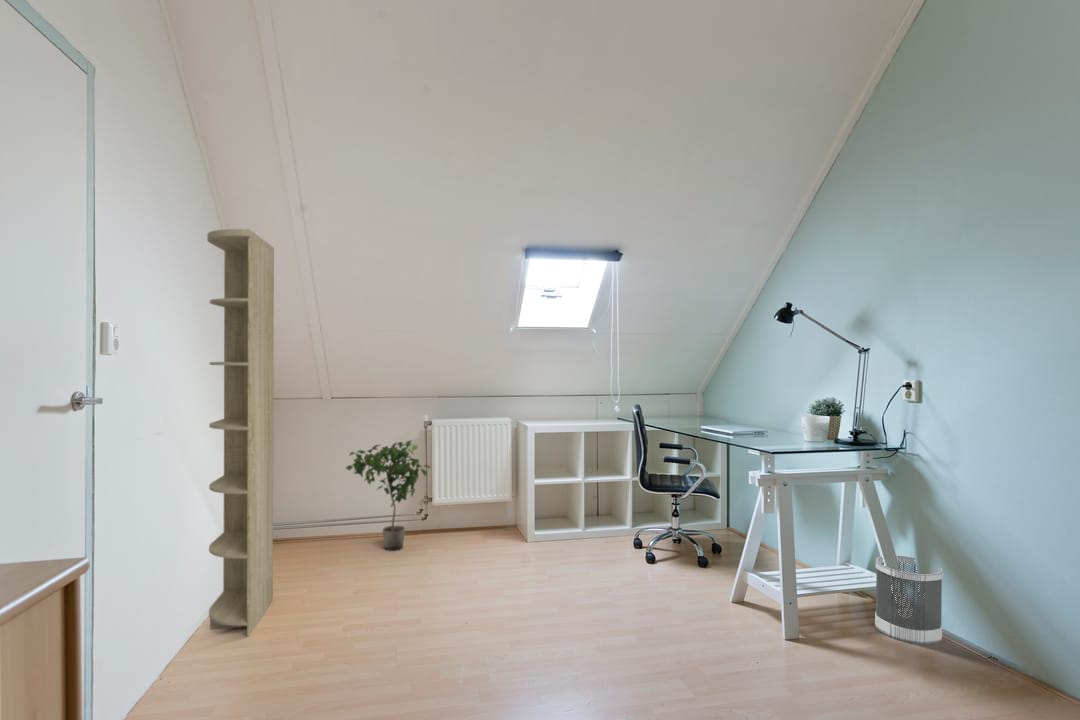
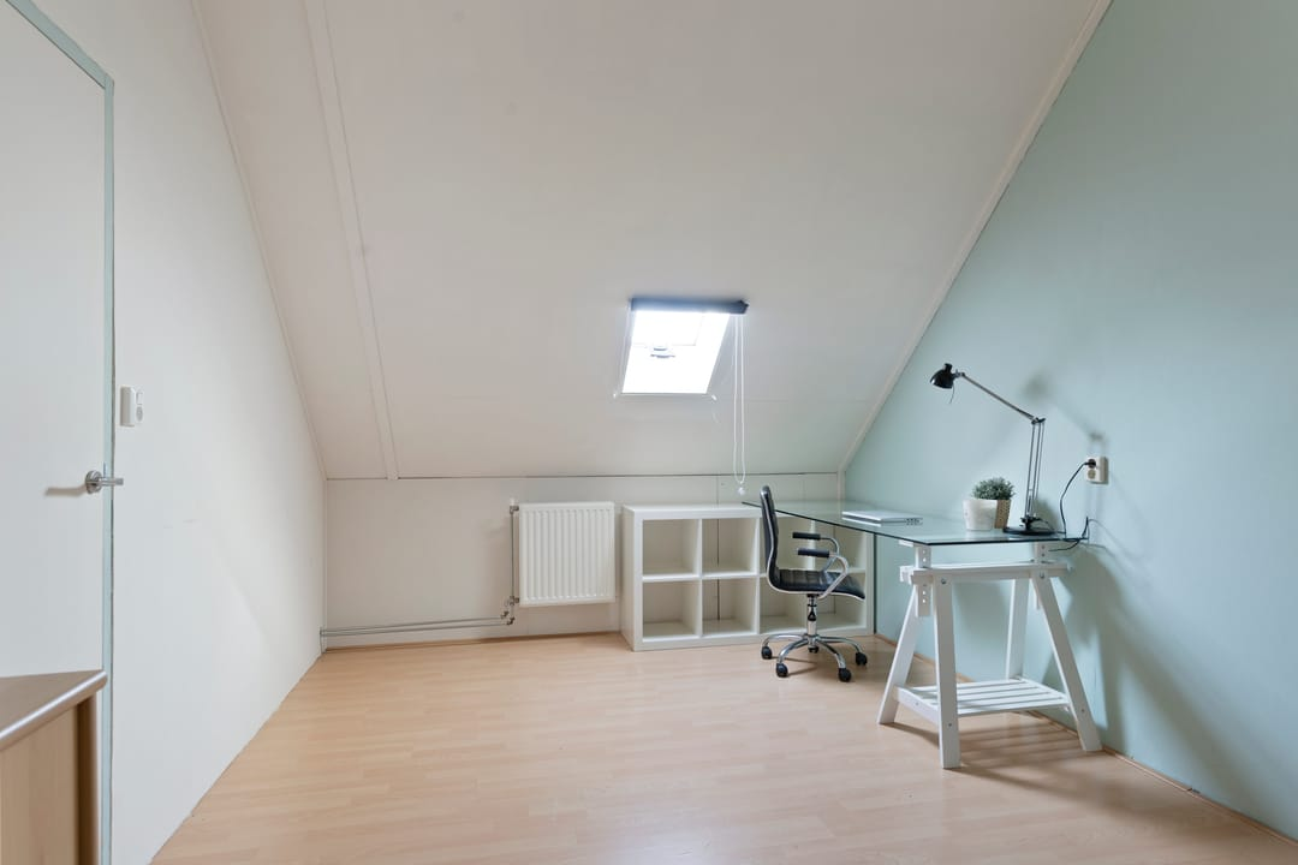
- potted plant (390, 494)
- bookcase (236, 428)
- wastebasket (907, 597)
